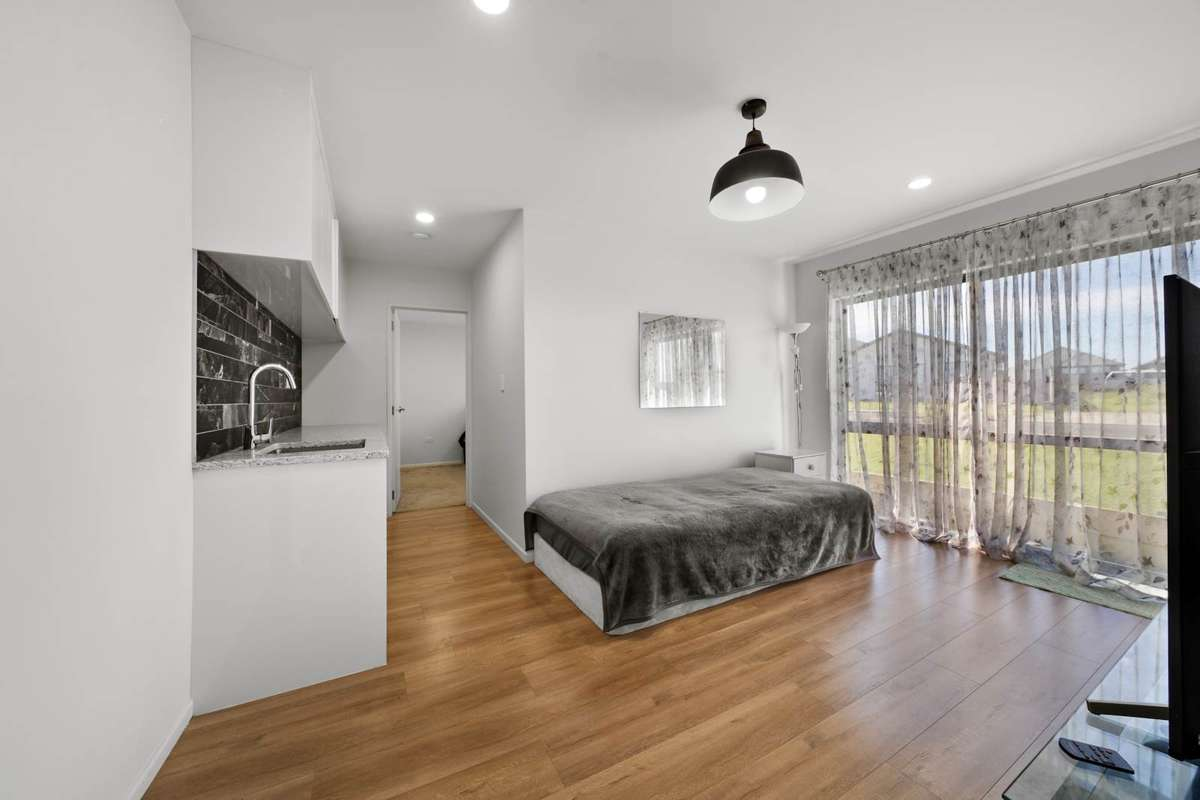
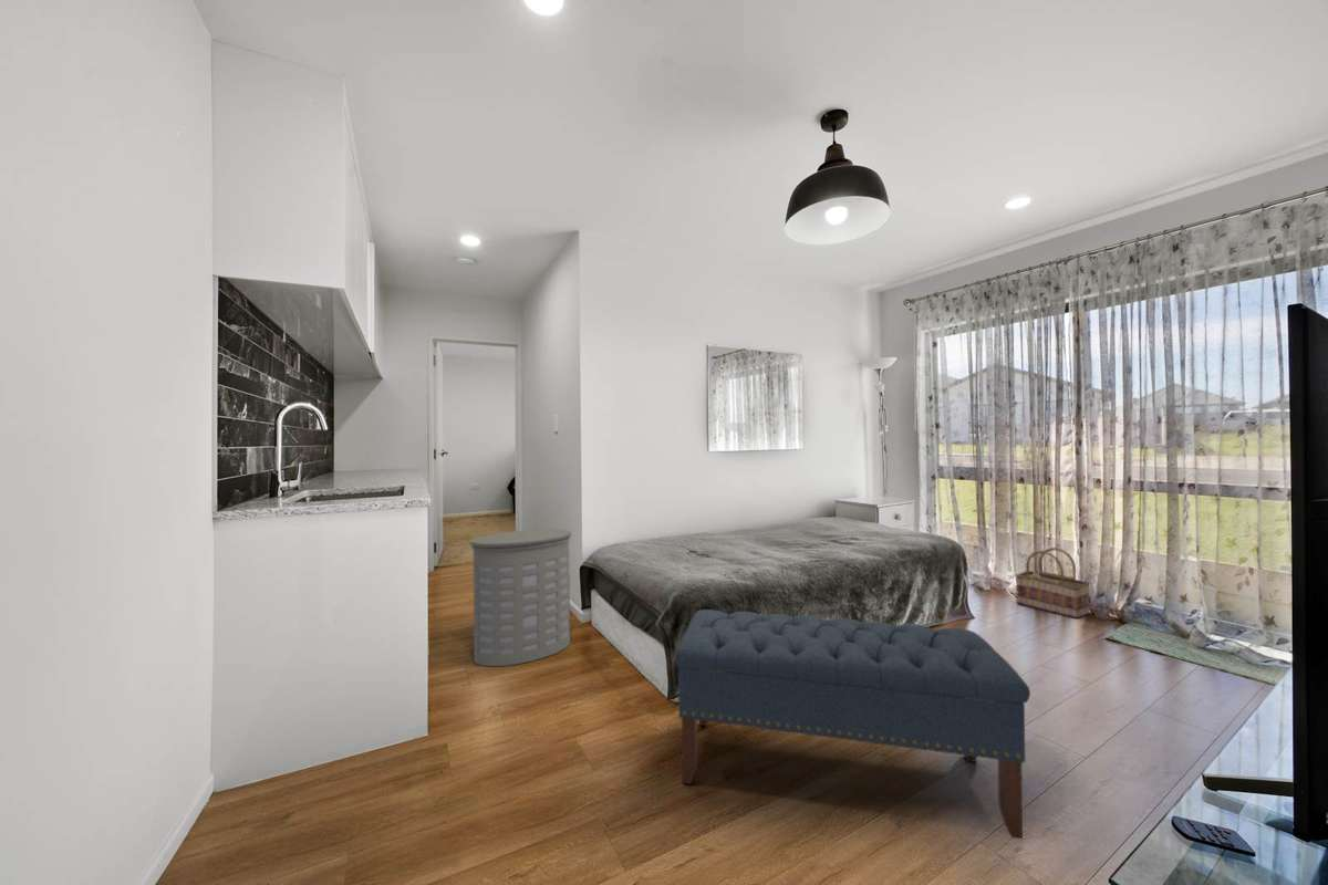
+ laundry hamper (523, 593)
+ bench (831, 700)
+ basket (1051, 579)
